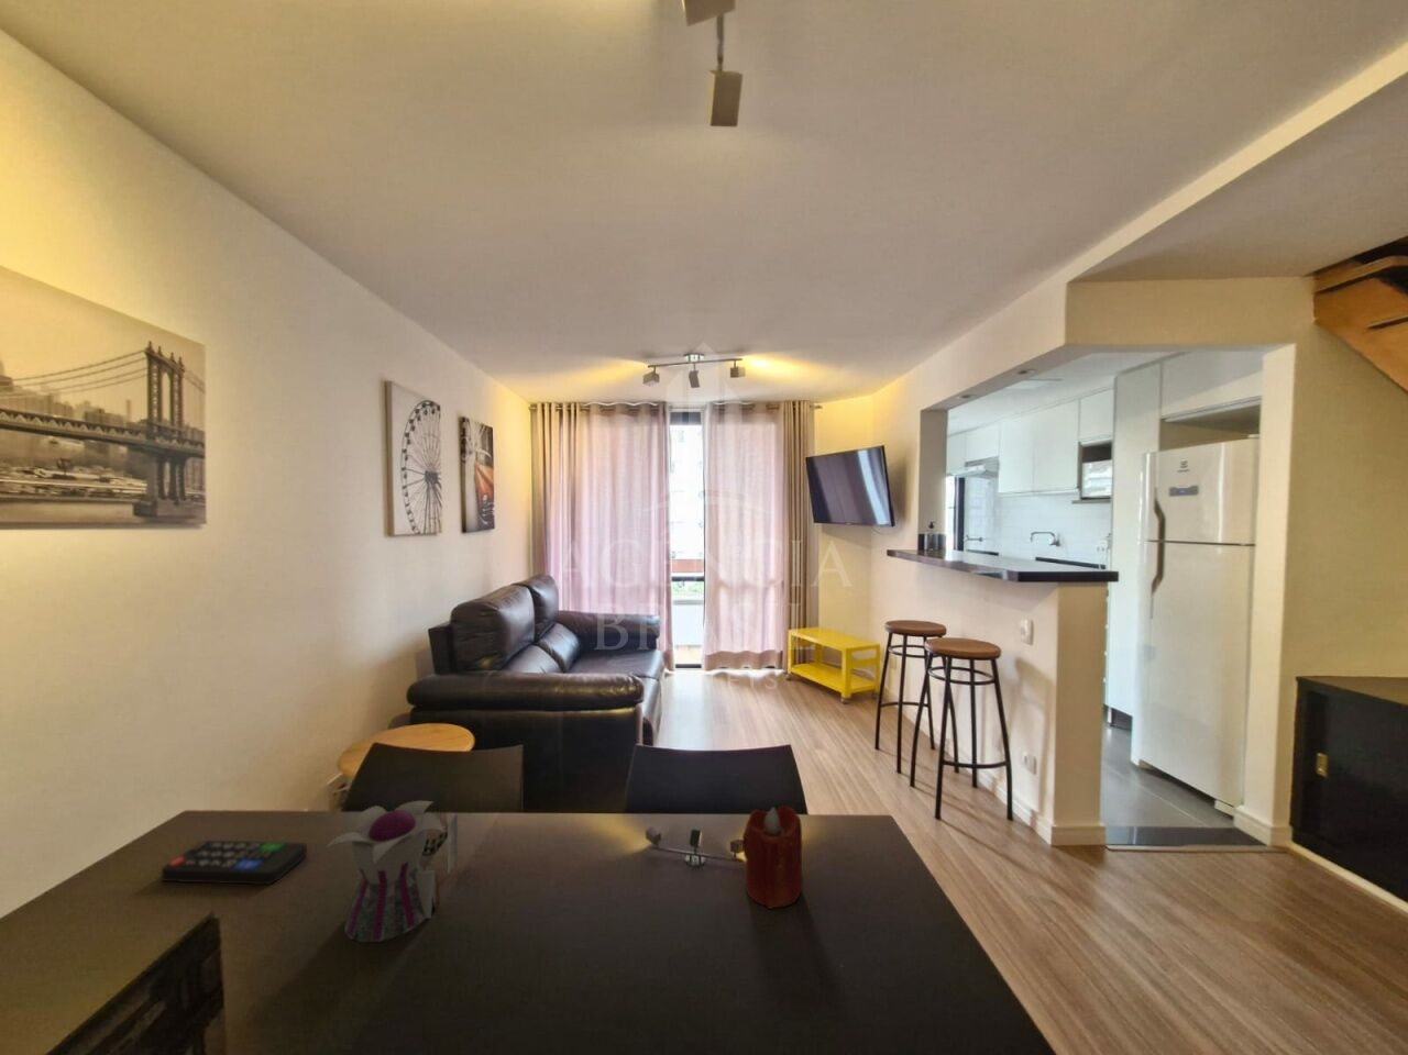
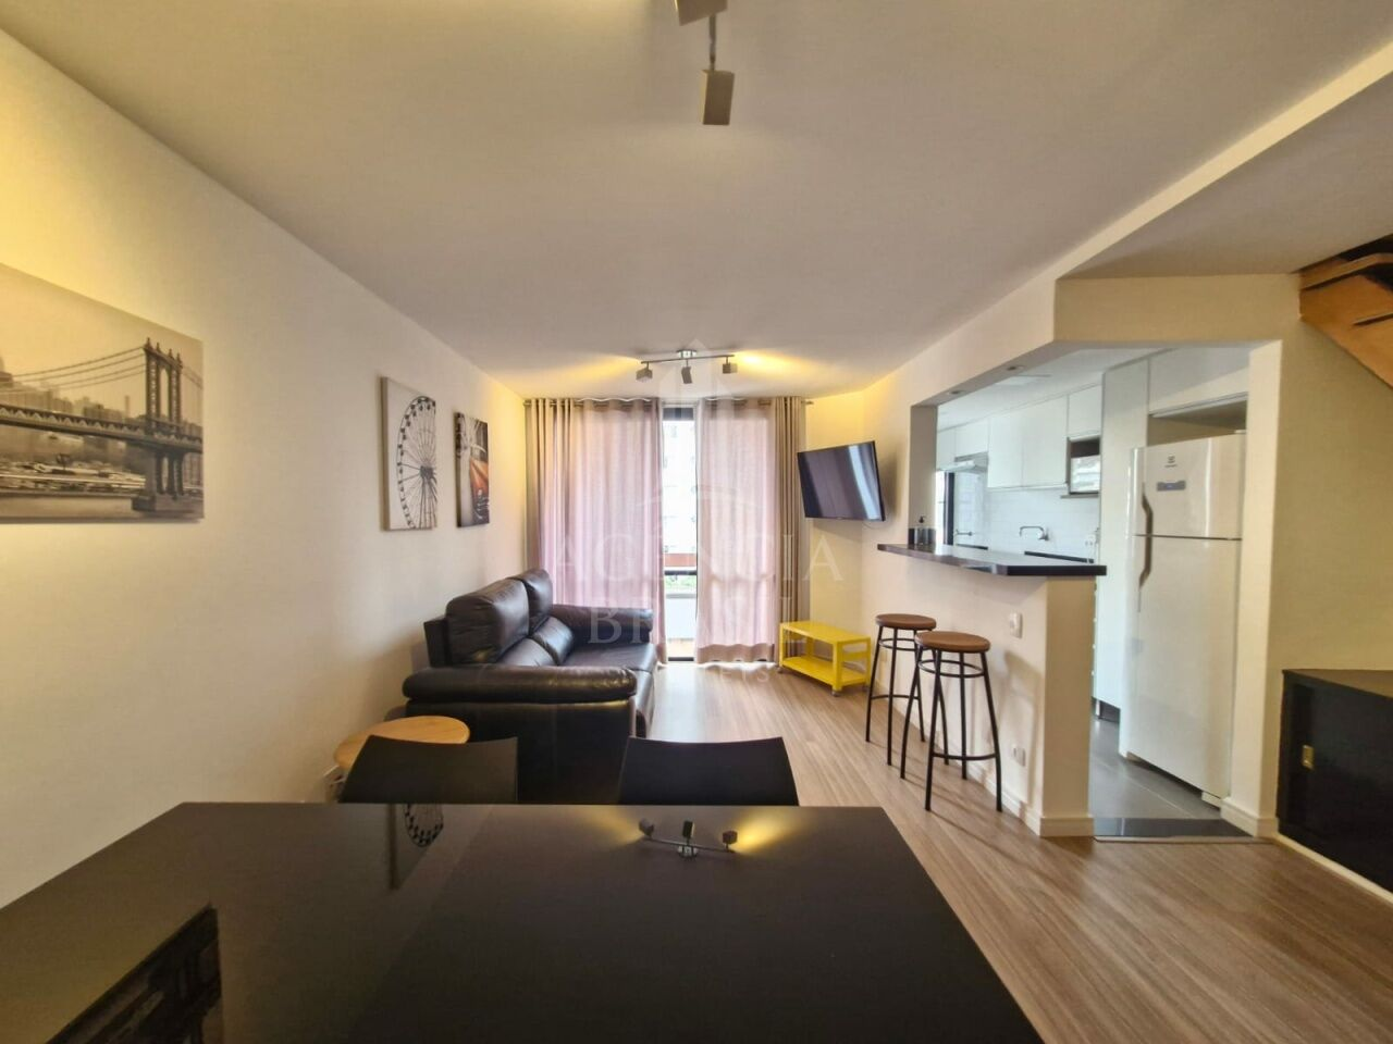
- teapot (401, 856)
- remote control (236, 860)
- candle (774, 849)
